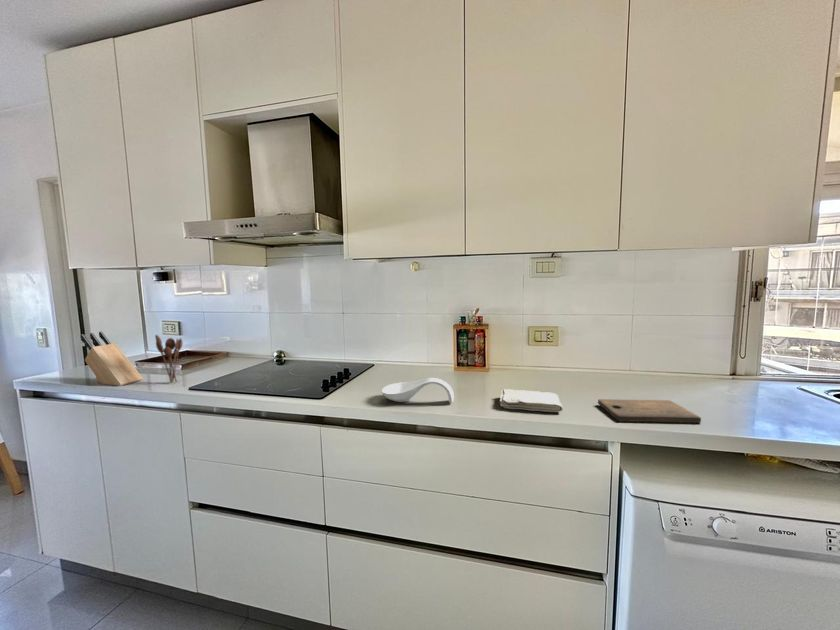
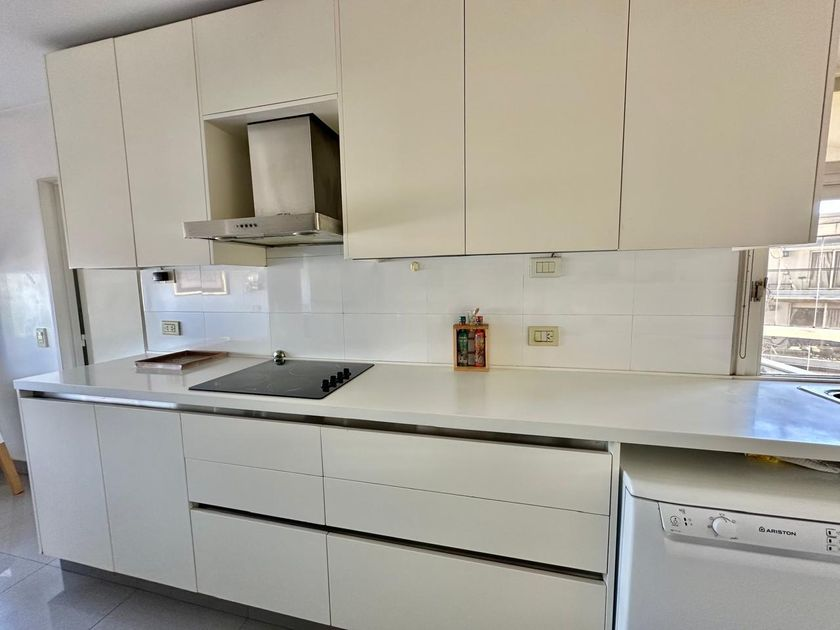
- washcloth (529, 399)
- utensil holder (169, 358)
- knife block (109, 357)
- spoon rest (417, 389)
- cutting board (645, 410)
